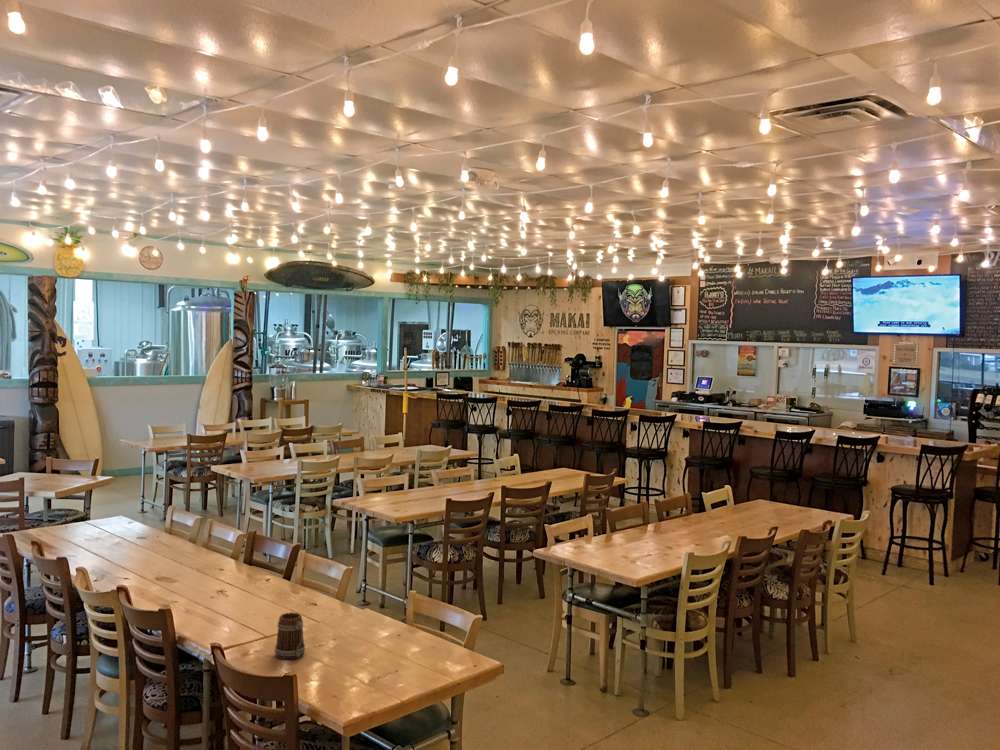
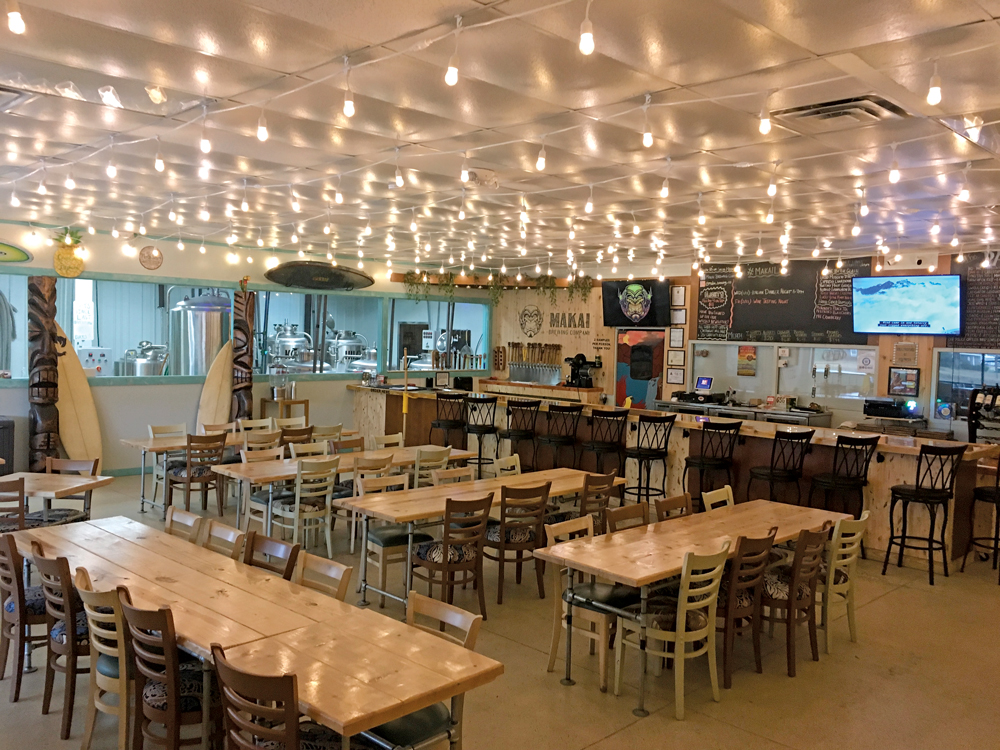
- beer mug (292, 636)
